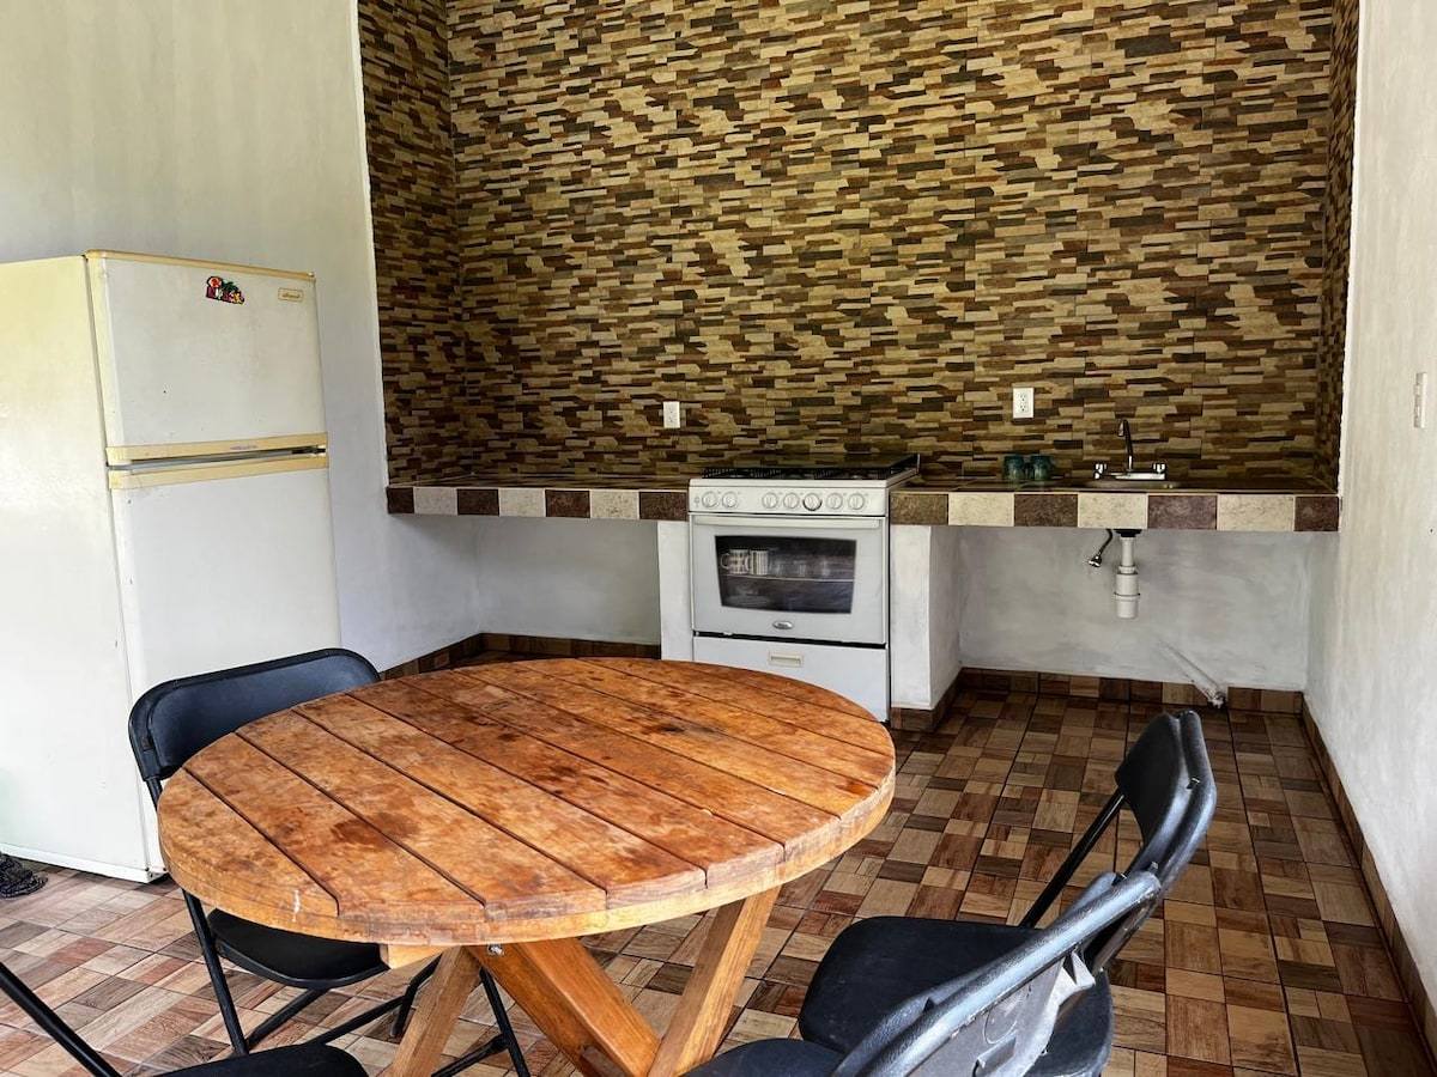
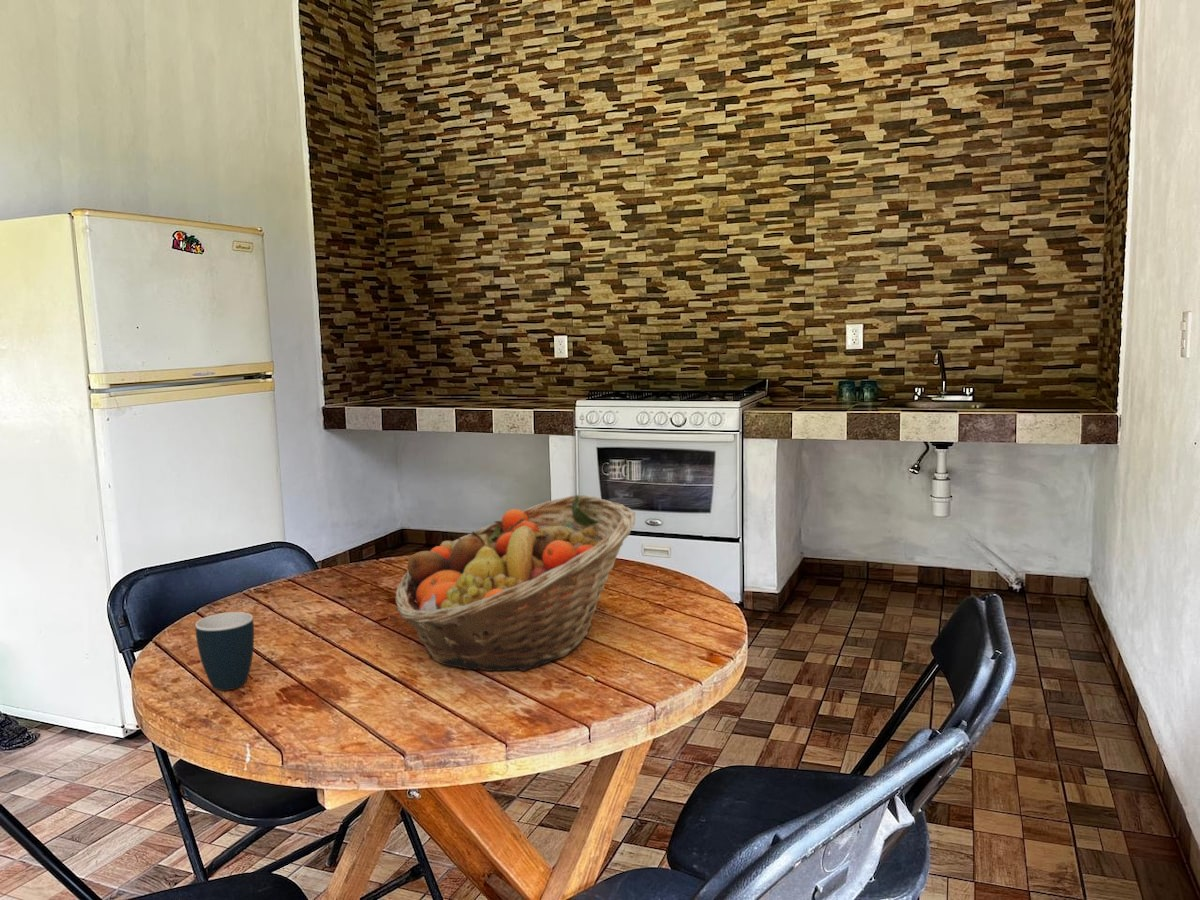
+ fruit basket (515, 573)
+ mug (227, 649)
